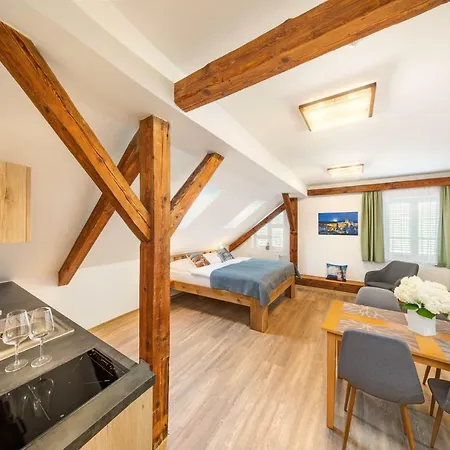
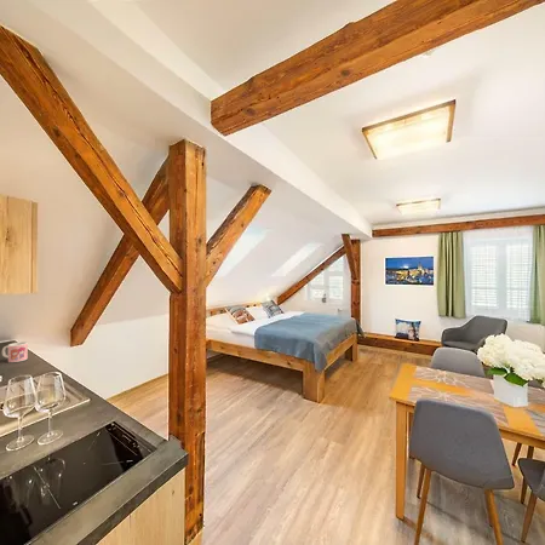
+ mug (15, 351)
